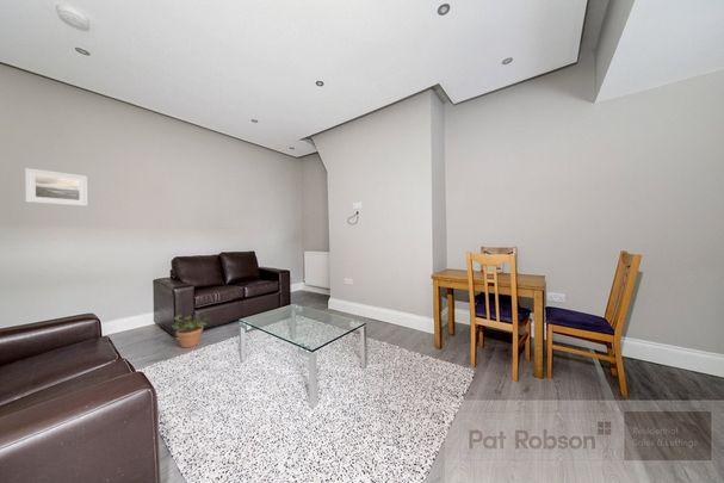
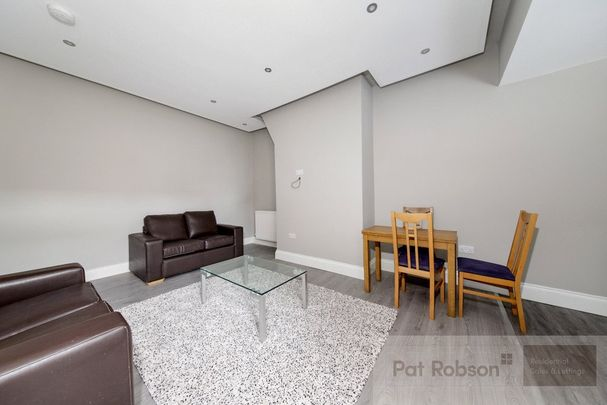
- potted plant (192, 328)
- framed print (57, 187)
